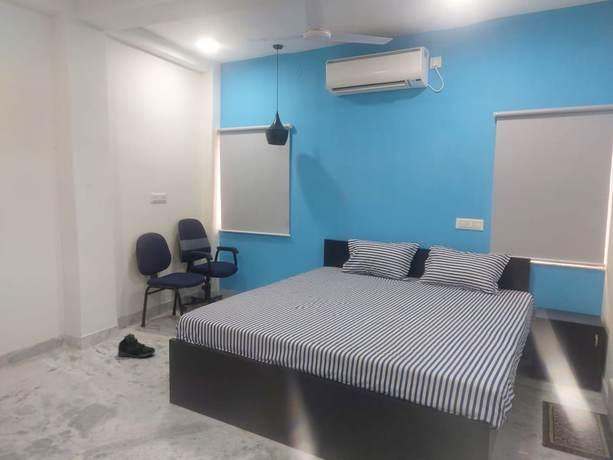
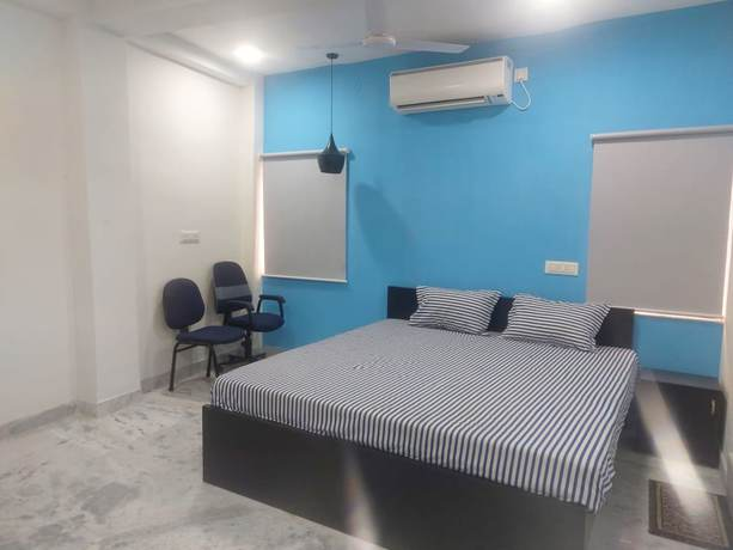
- sneaker (136, 345)
